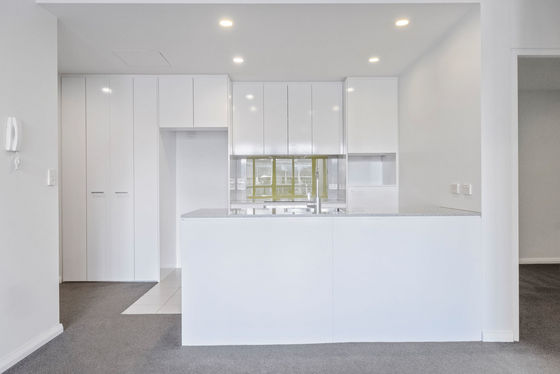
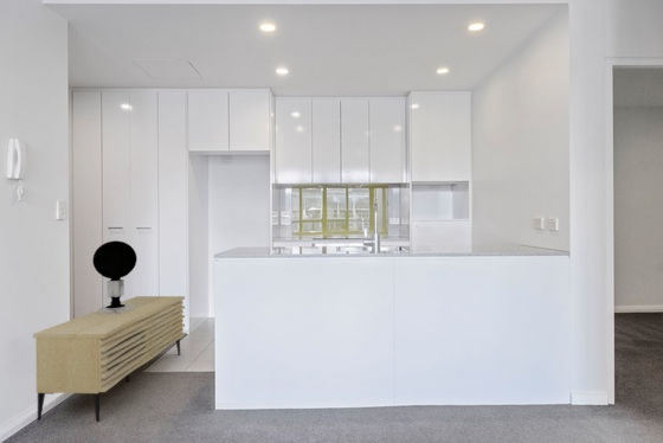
+ sideboard (124, 346)
+ table lamp (115, 275)
